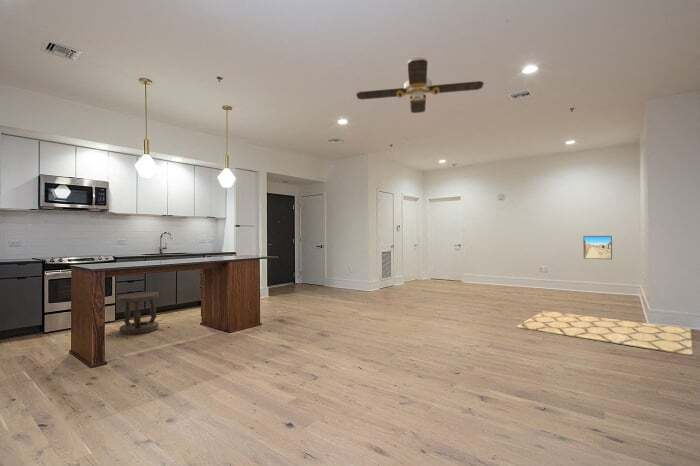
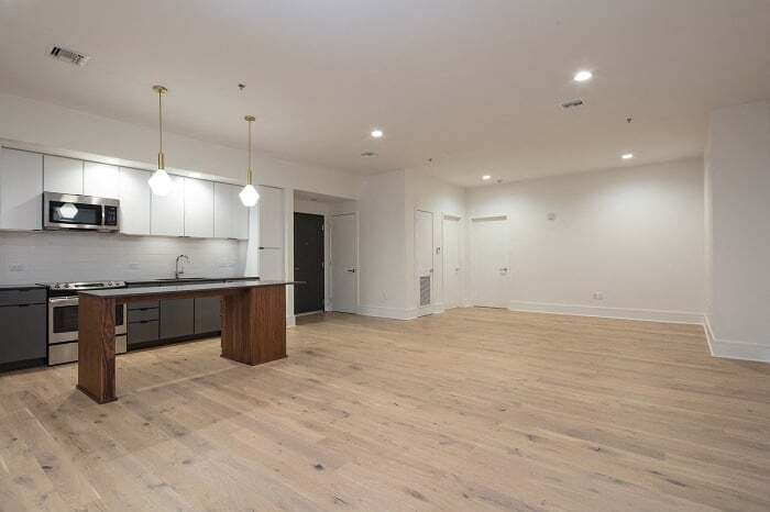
- ceiling fan (417, 79)
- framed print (597, 247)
- stool (138, 312)
- rug (601, 328)
